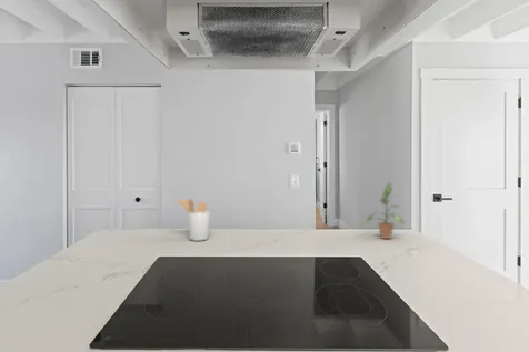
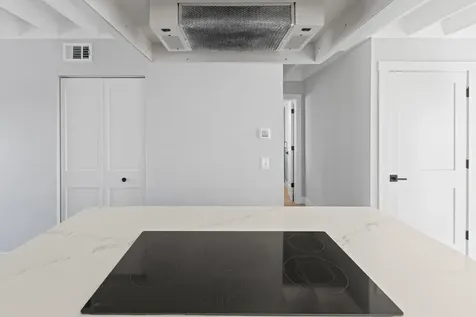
- potted plant (381, 212)
- utensil holder (193, 218)
